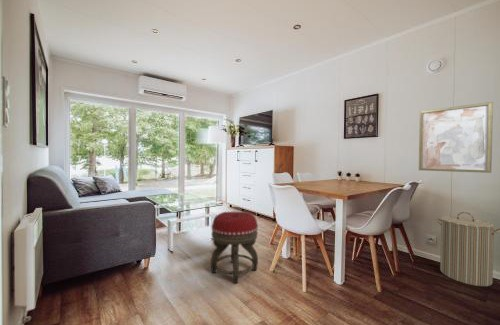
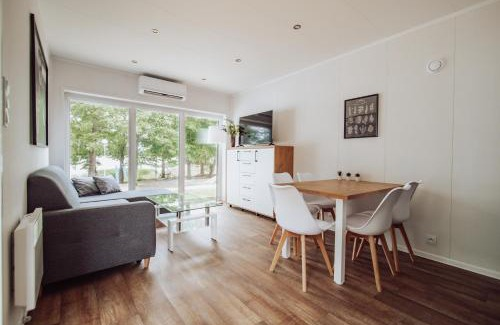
- laundry hamper (465, 244)
- footstool (234, 242)
- wall art (452, 139)
